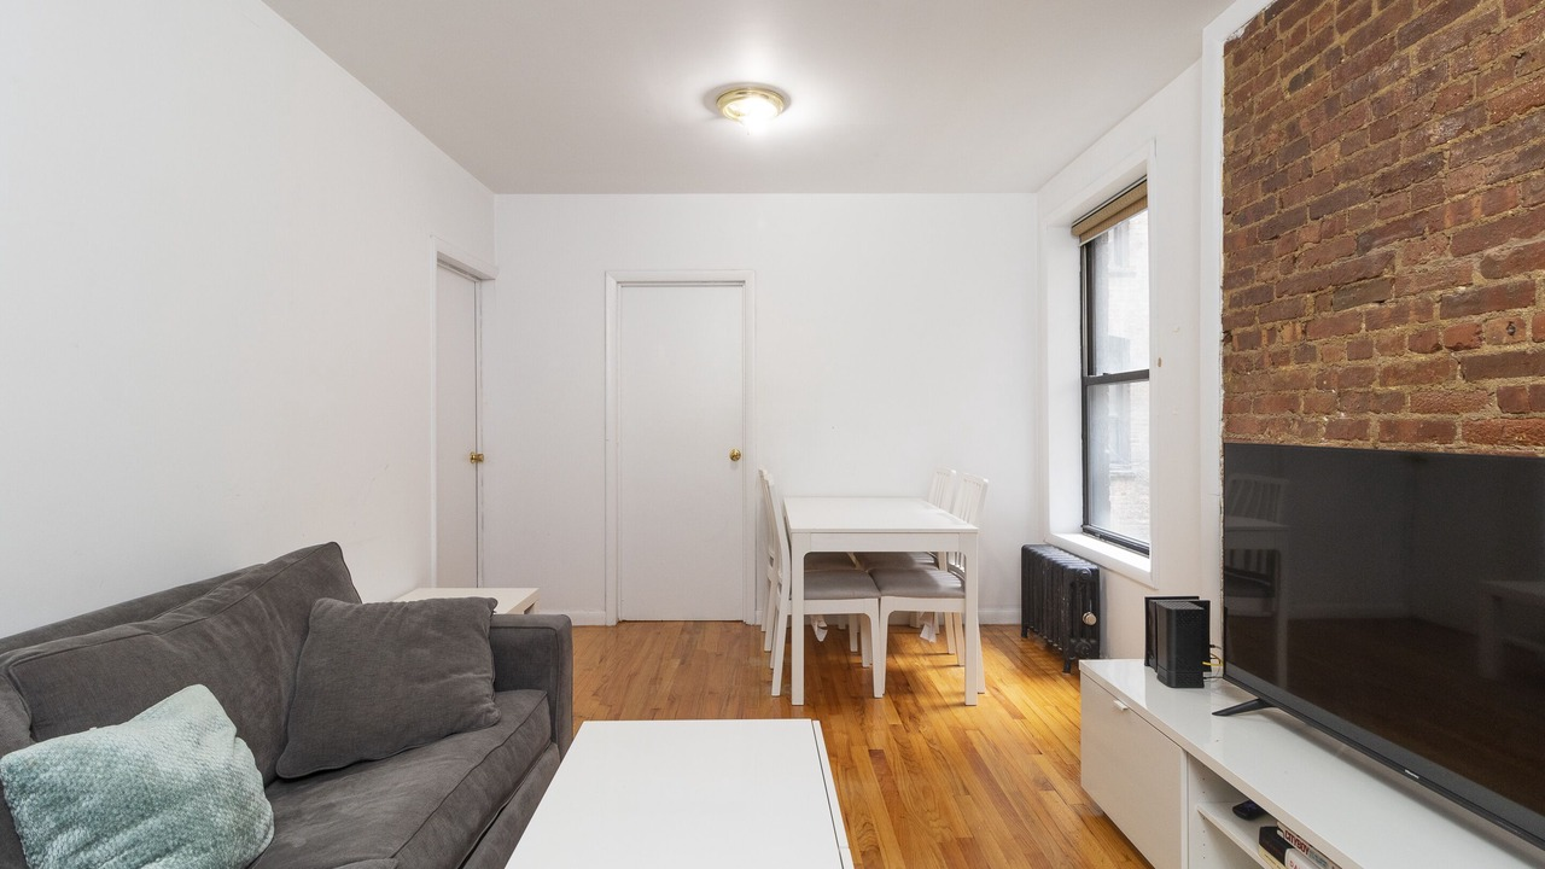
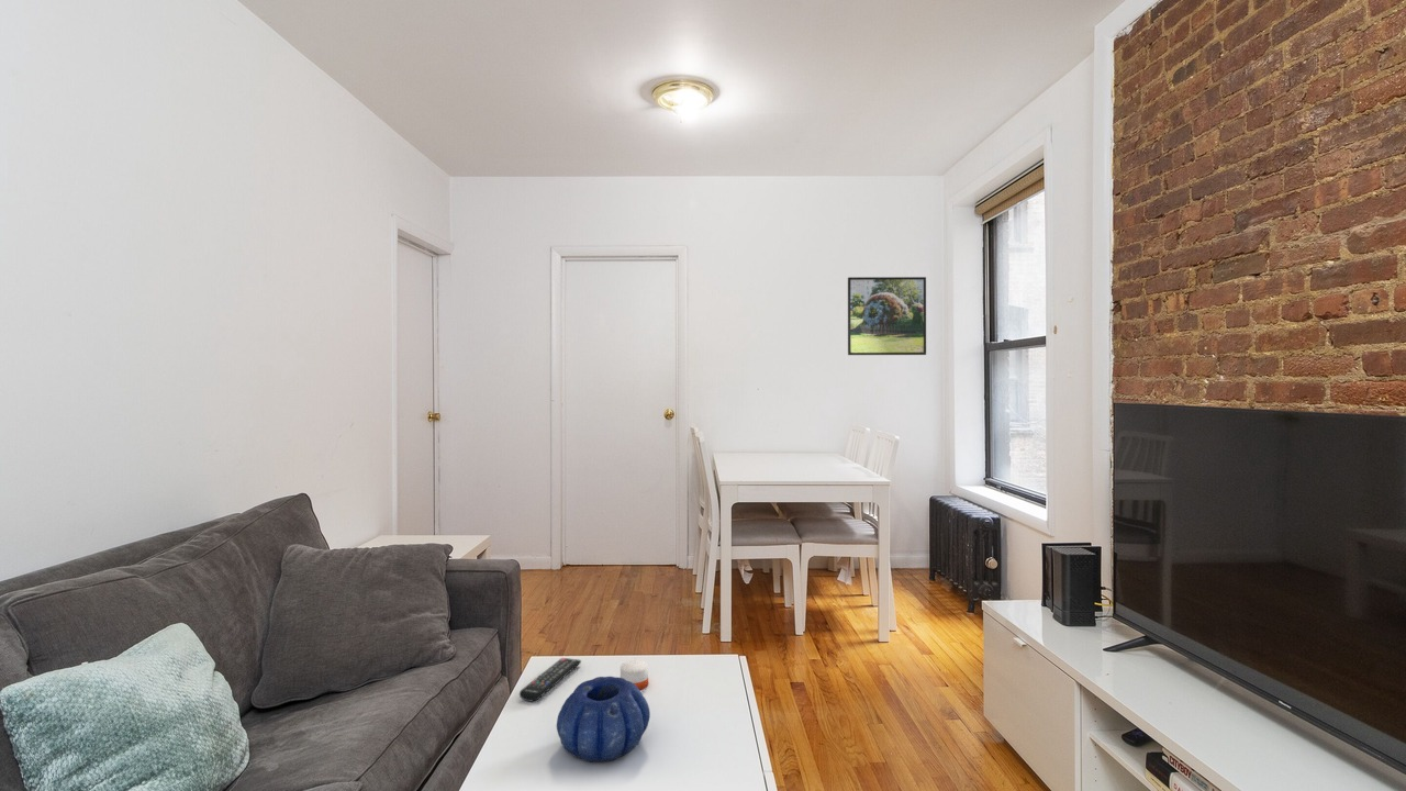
+ remote control (551, 678)
+ decorative bowl (603, 715)
+ candle (634, 665)
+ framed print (886, 315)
